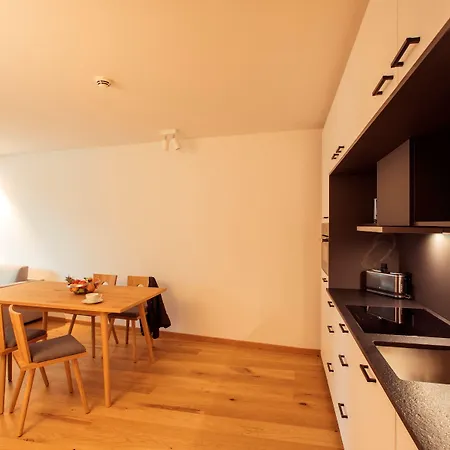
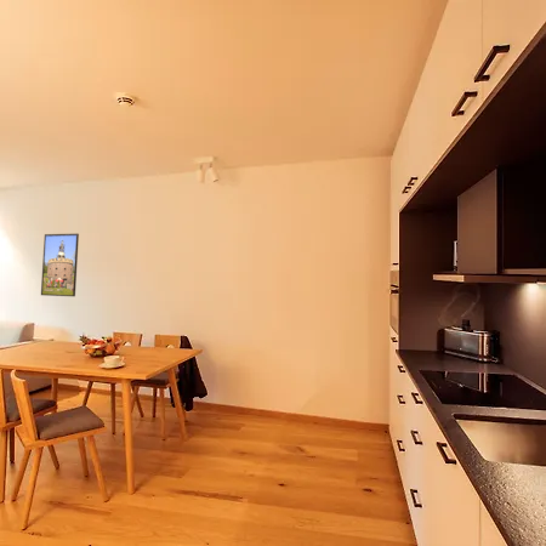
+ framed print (59, 265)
